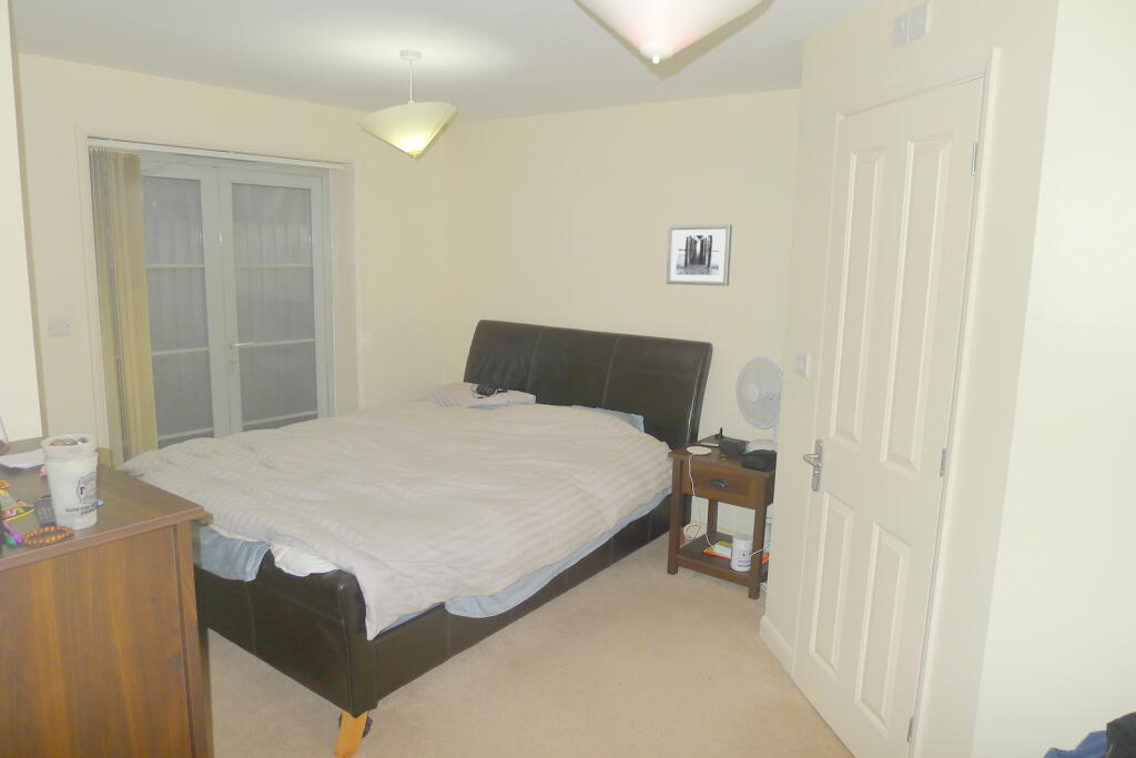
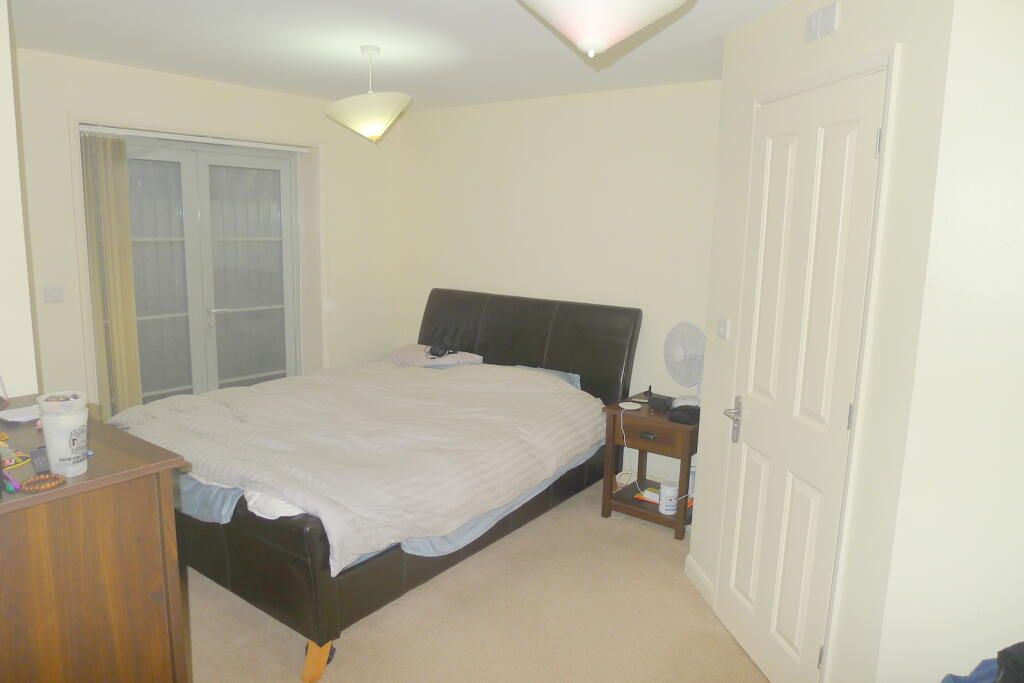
- wall art (698, 255)
